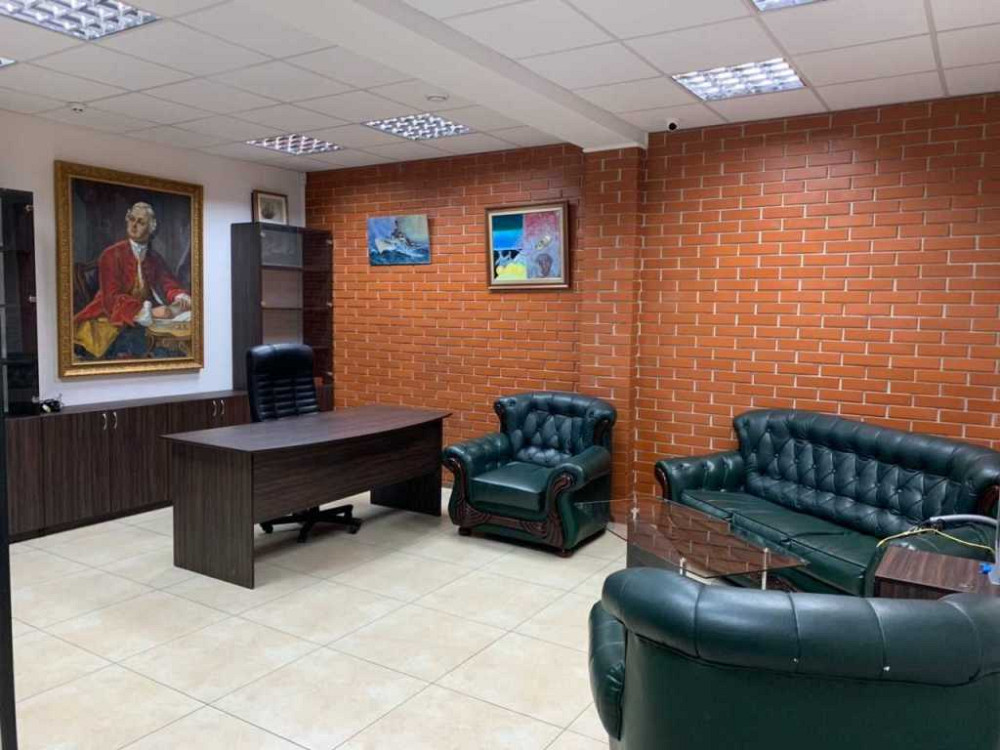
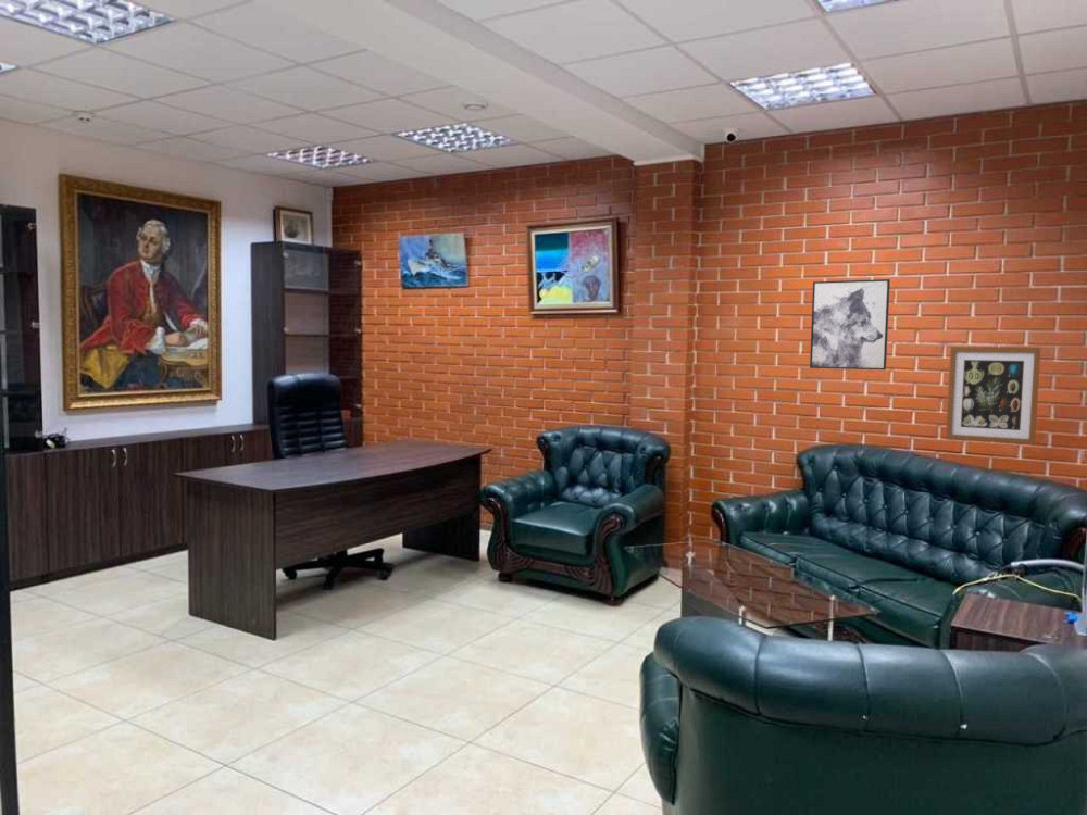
+ wall art (848, 325)
+ wall art (991, 394)
